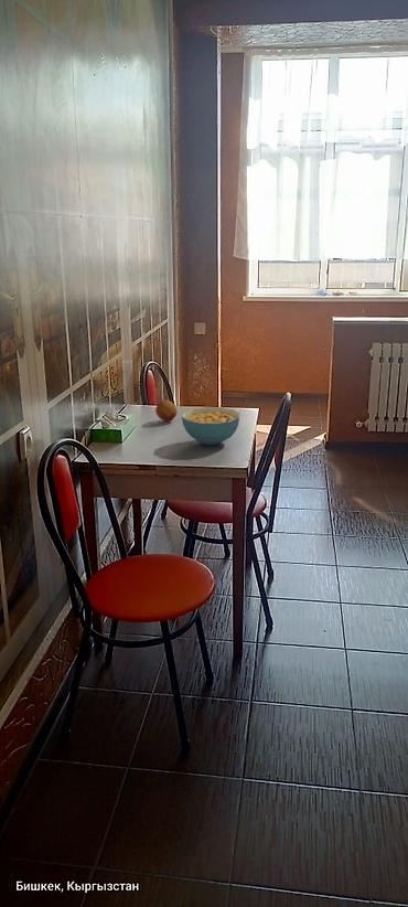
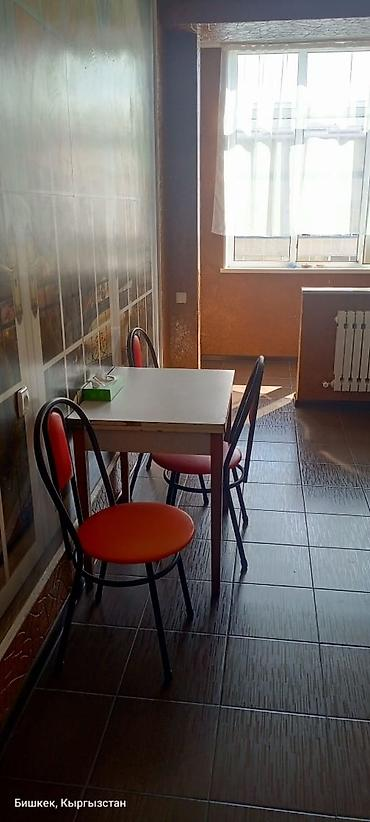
- fruit (167, 410)
- cereal bowl (211, 428)
